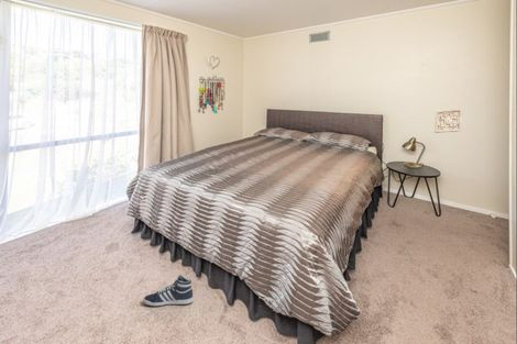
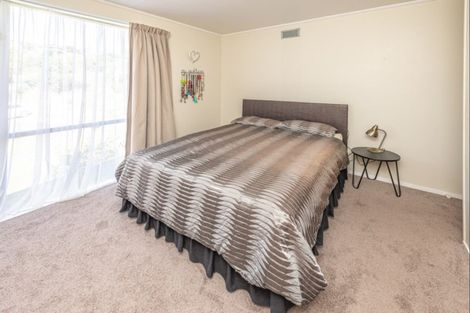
- sneaker (168, 289)
- wall ornament (448, 121)
